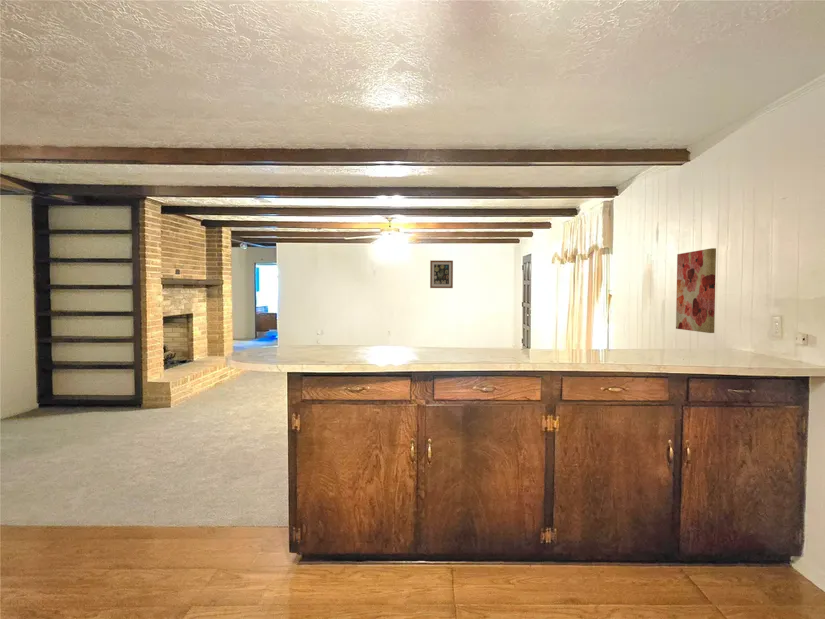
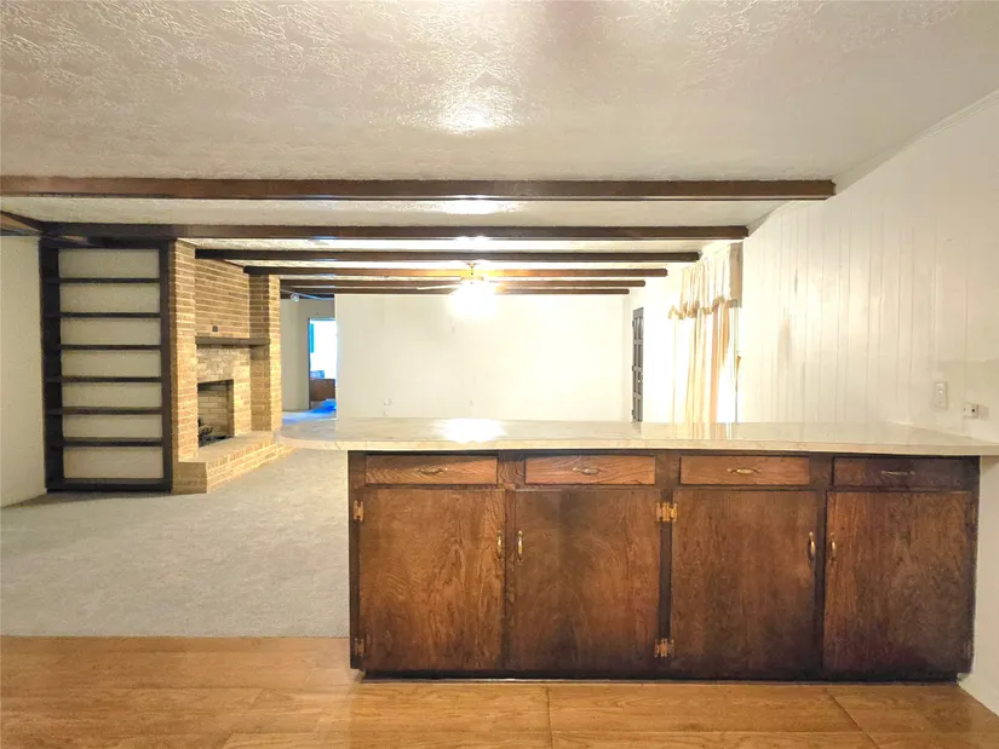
- wall art (441, 274)
- wall art (694, 291)
